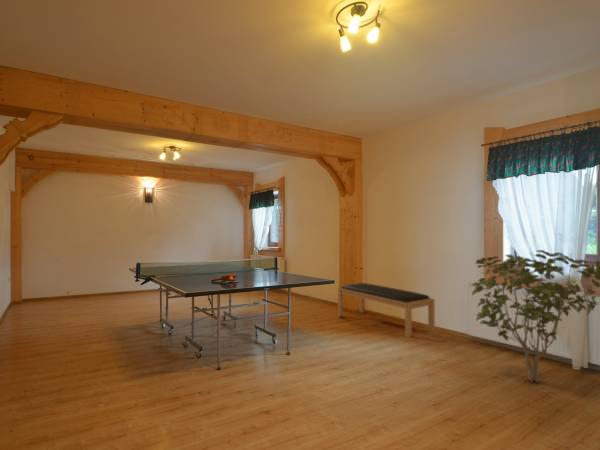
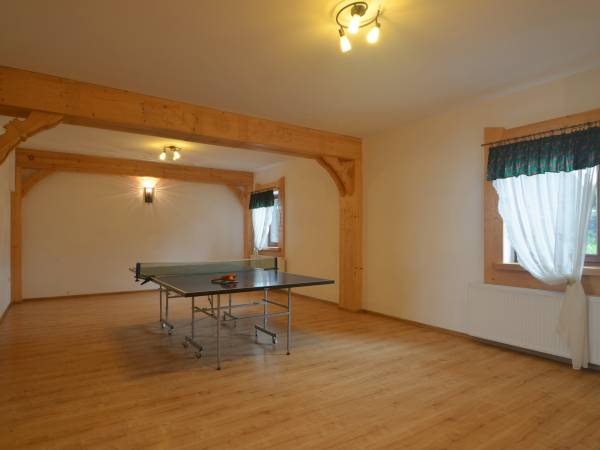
- bench (383, 303)
- shrub (535, 315)
